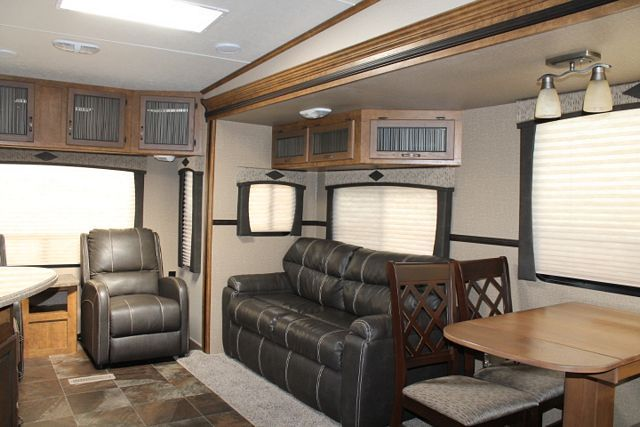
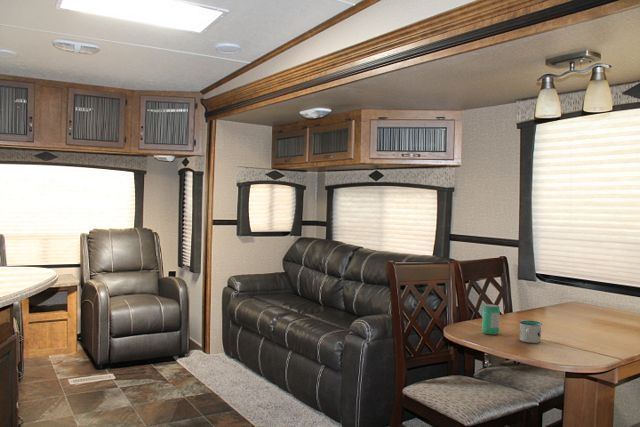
+ mug (529, 332)
+ beverage can (490, 319)
